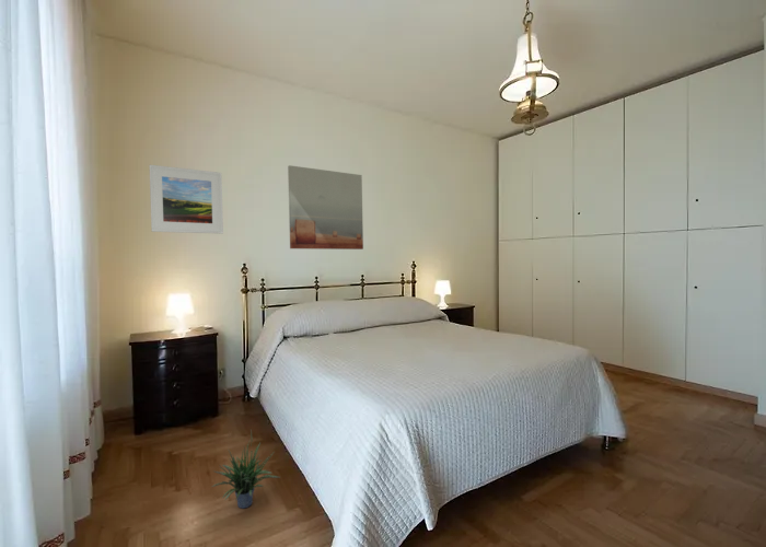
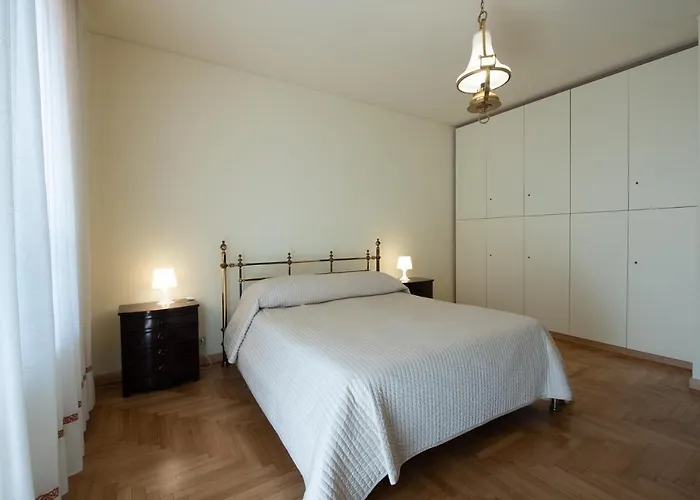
- potted plant (247, 470)
- wall art (327, 210)
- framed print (187, 200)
